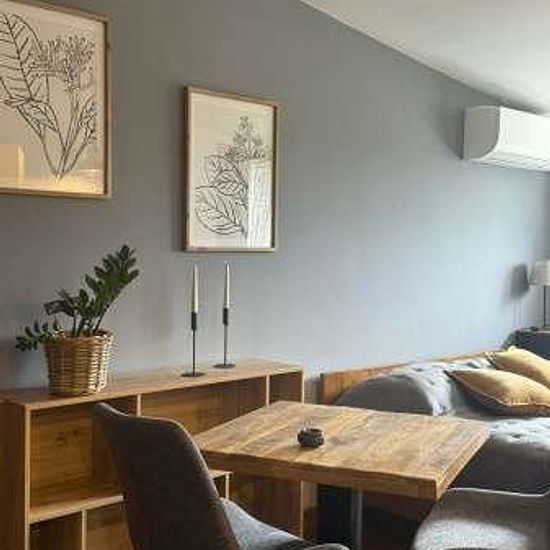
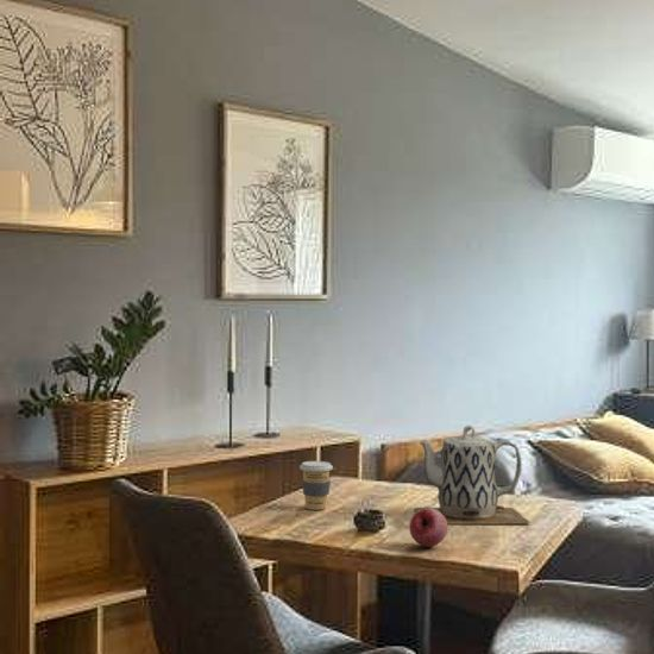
+ coffee cup (315, 485)
+ teapot (471, 471)
+ fruit (428, 527)
